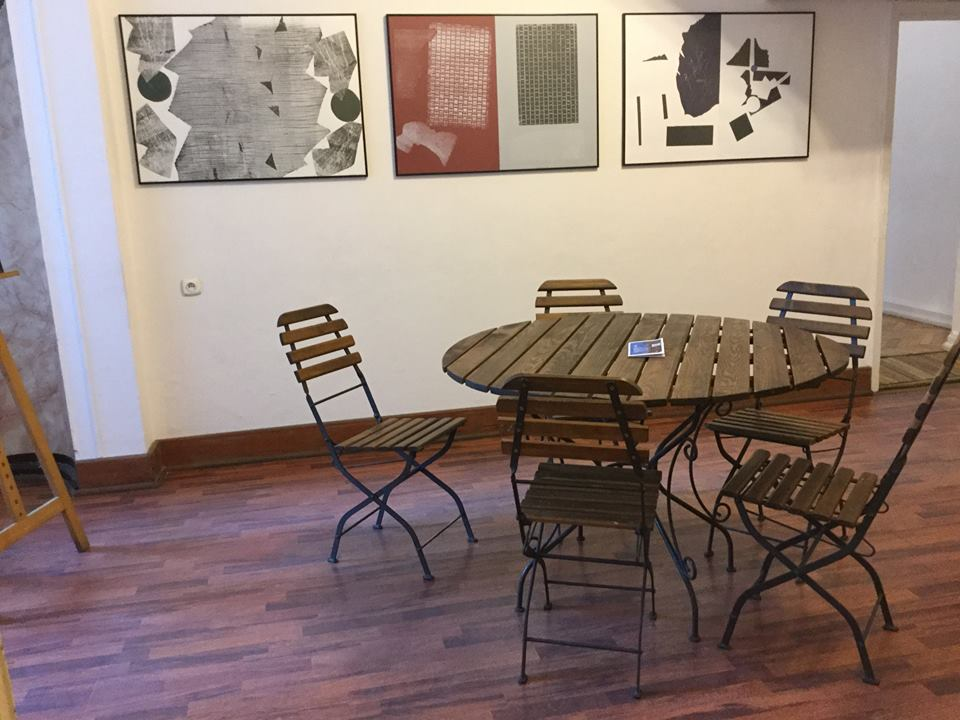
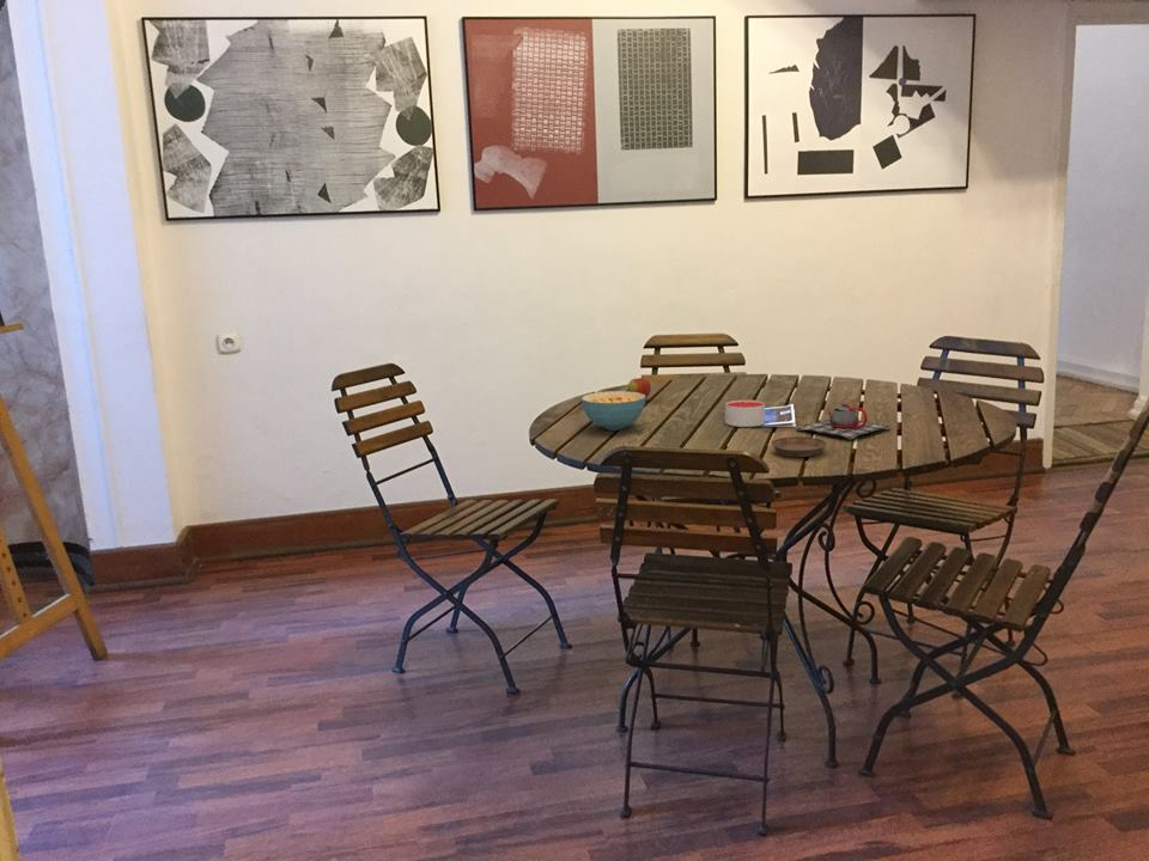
+ saucer (798, 447)
+ candle (744, 411)
+ teapot (843, 416)
+ cereal bowl (614, 413)
+ apple (639, 389)
